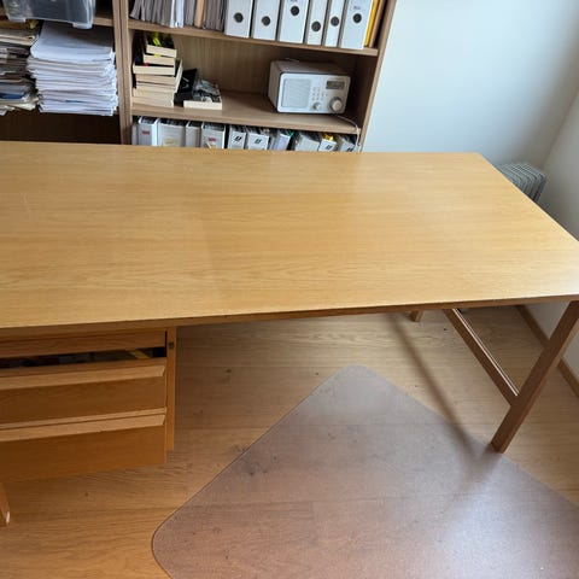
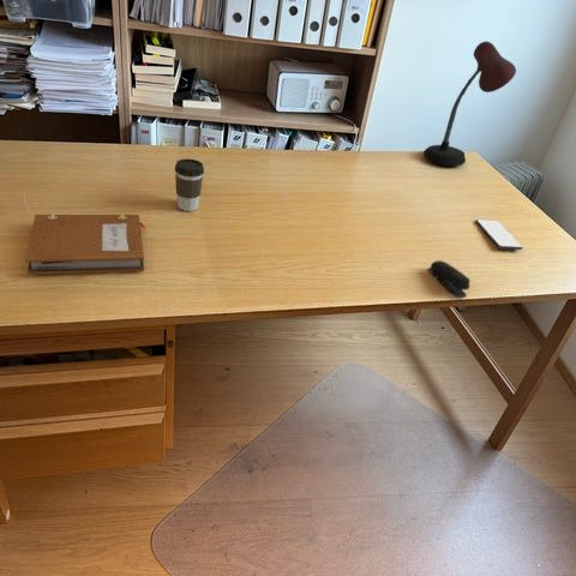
+ smartphone (498, 233)
+ desk lamp (460, 100)
+ coffee cup (188, 185)
+ stapler (449, 274)
+ notebook (91, 240)
